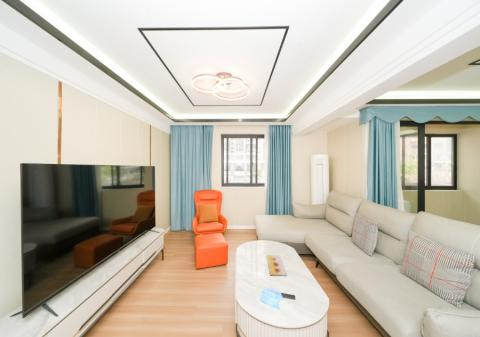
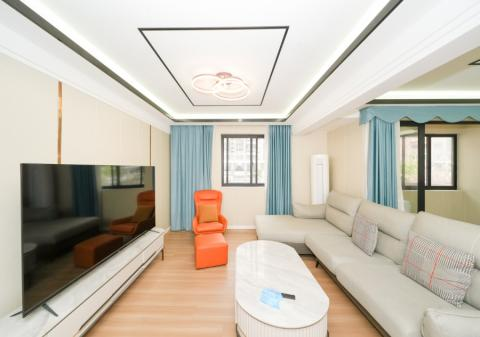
- painting (275, 264)
